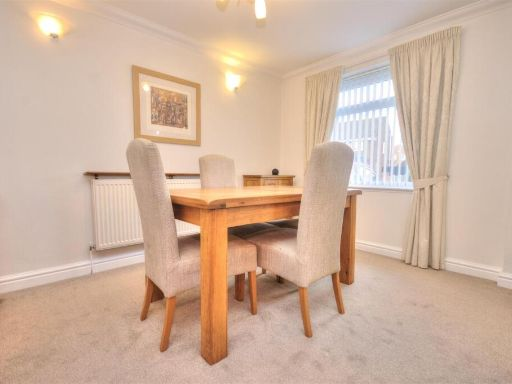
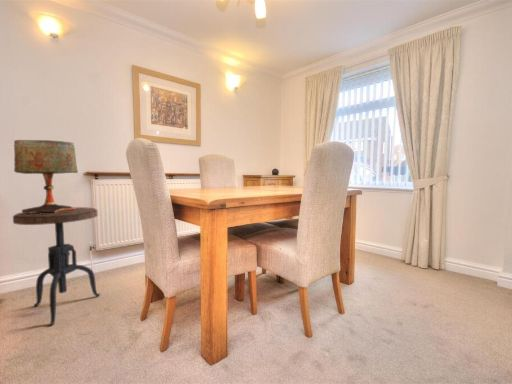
+ side table (60, 260)
+ table lamp (48, 176)
